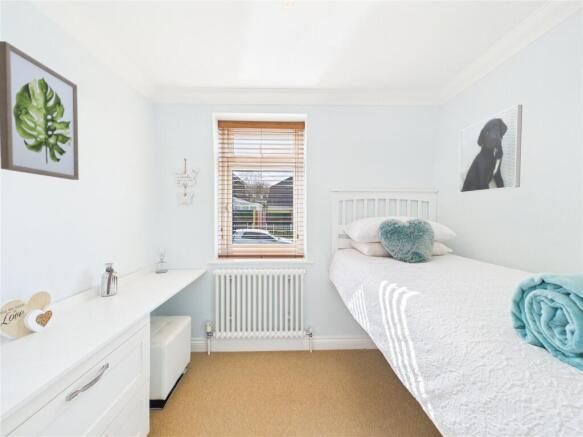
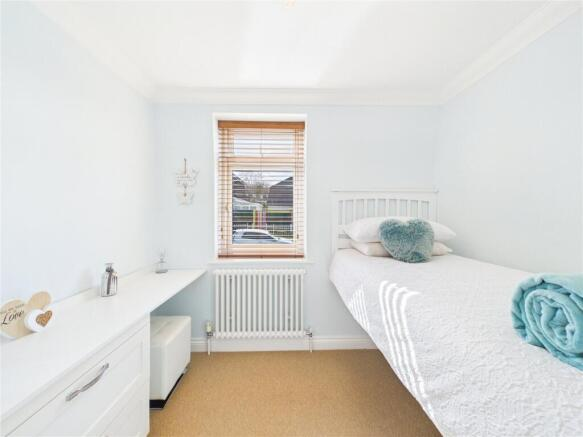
- wall art (44, 121)
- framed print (485, 155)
